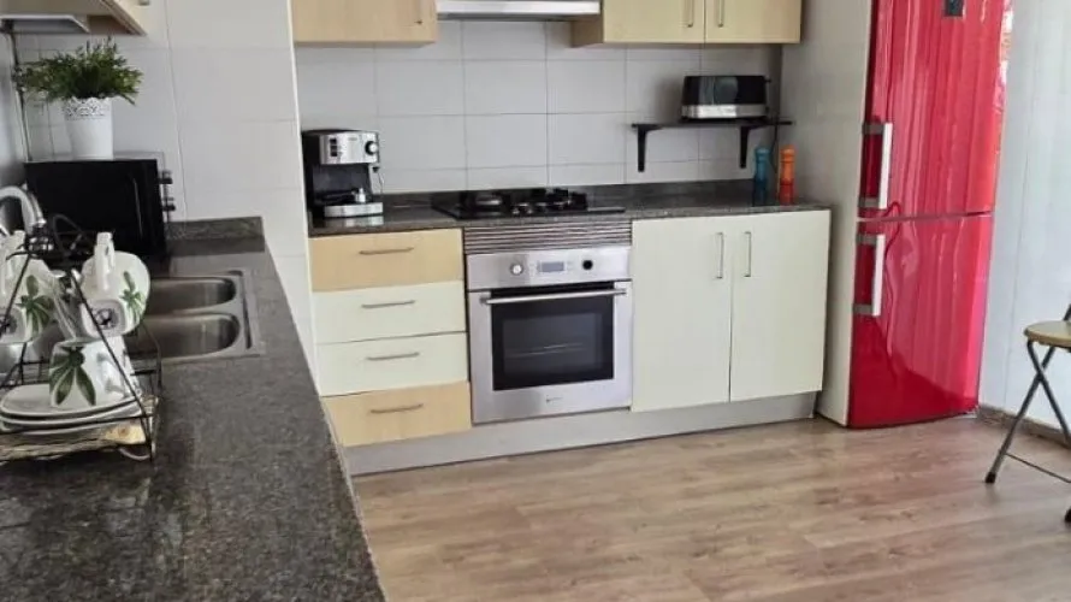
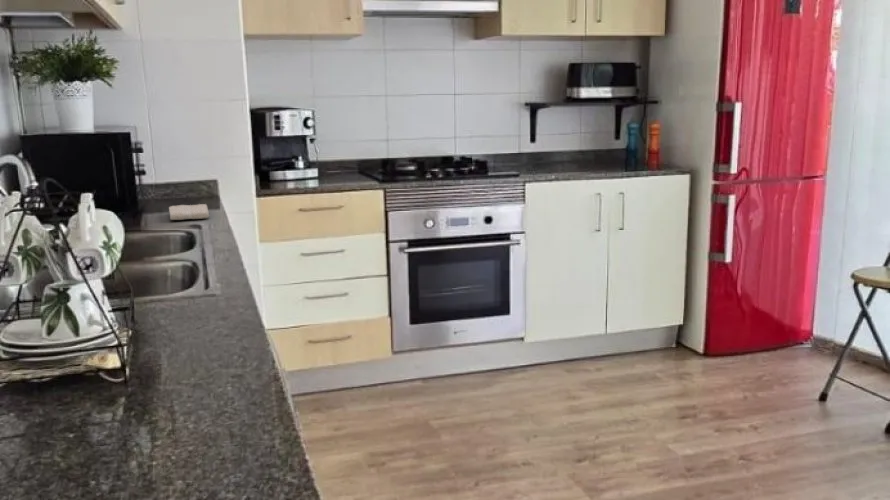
+ washcloth (189, 211)
